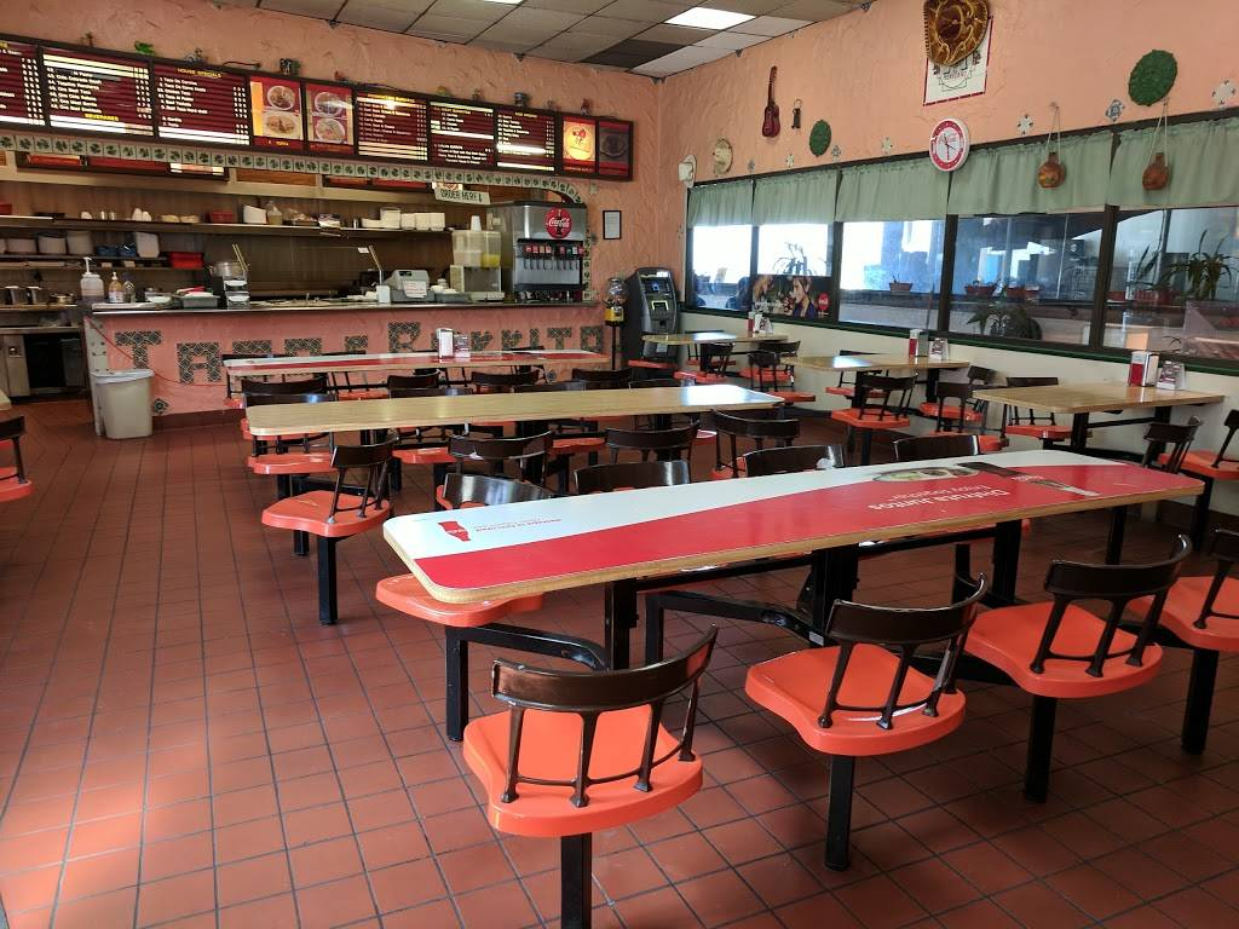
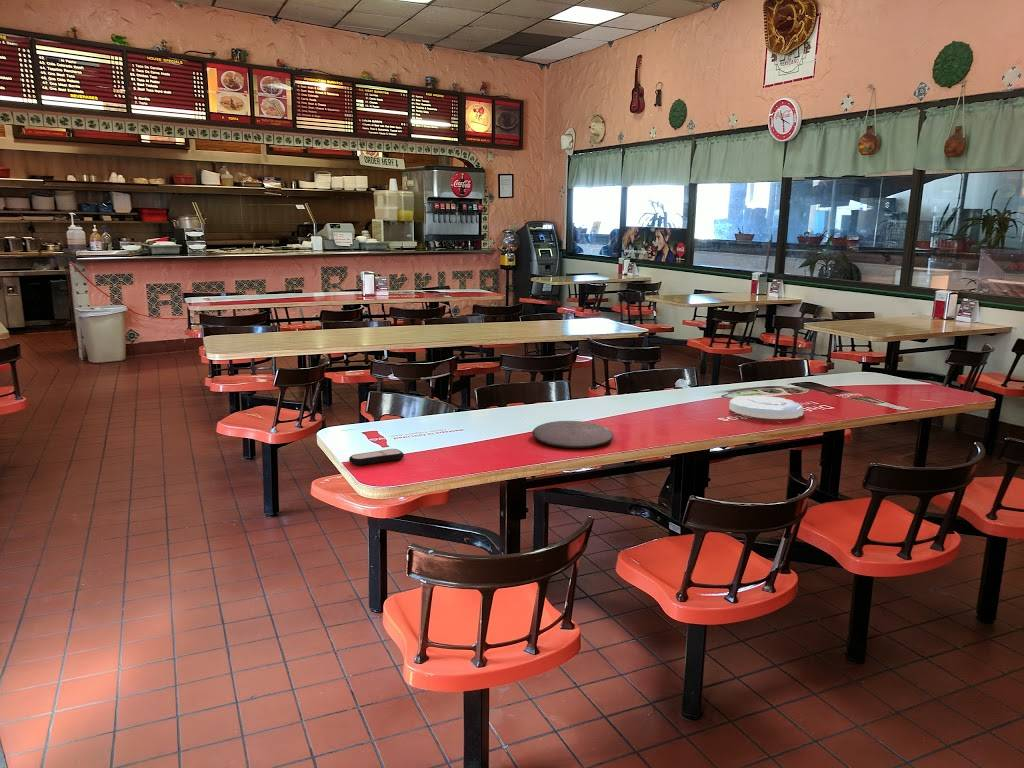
+ plate (572, 433)
+ remote control (376, 456)
+ plate (766, 404)
